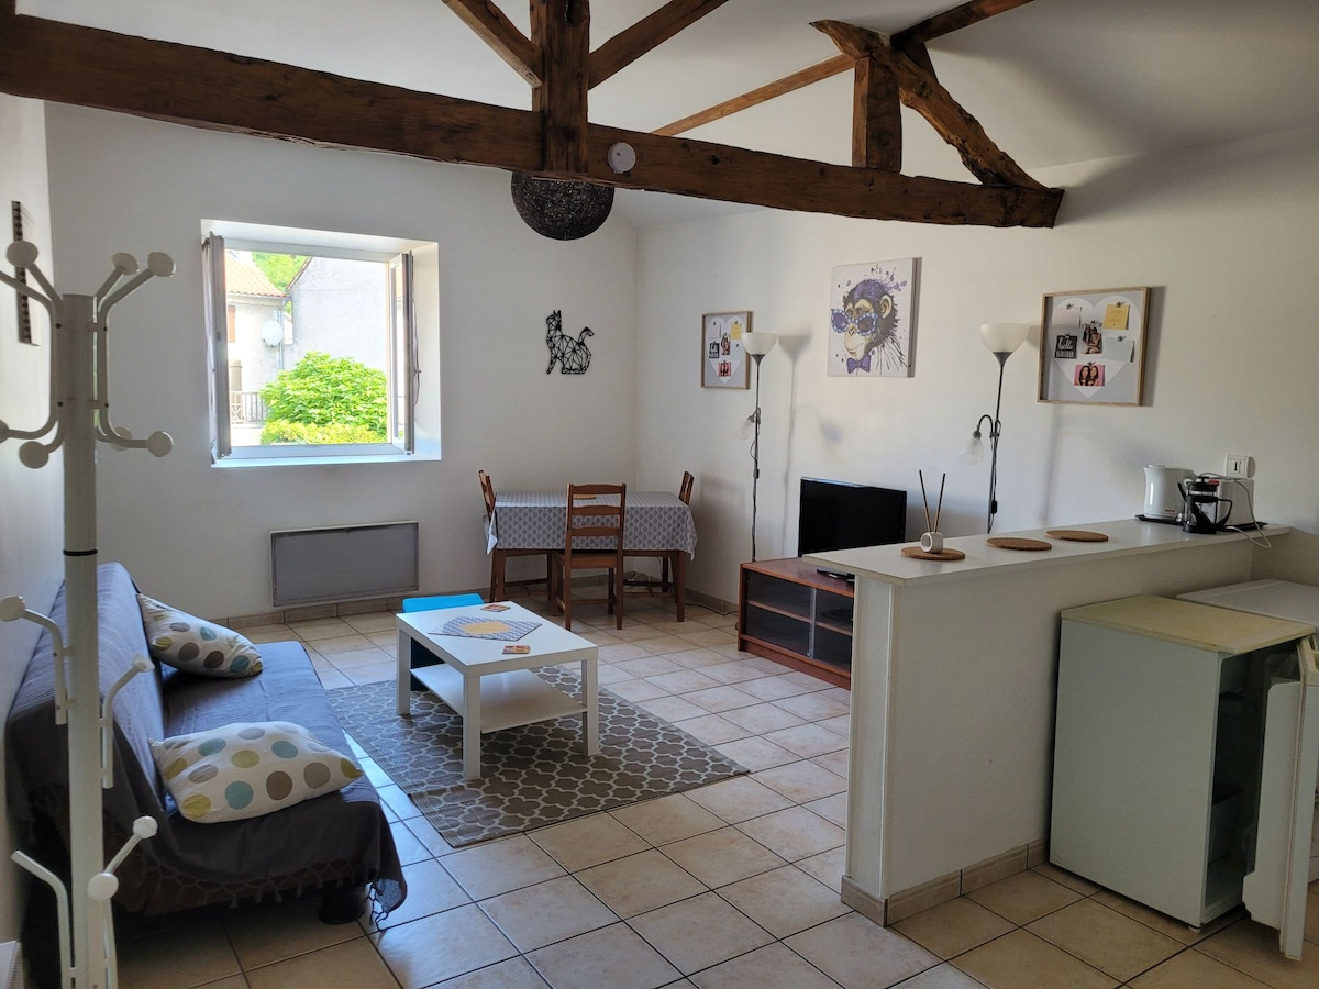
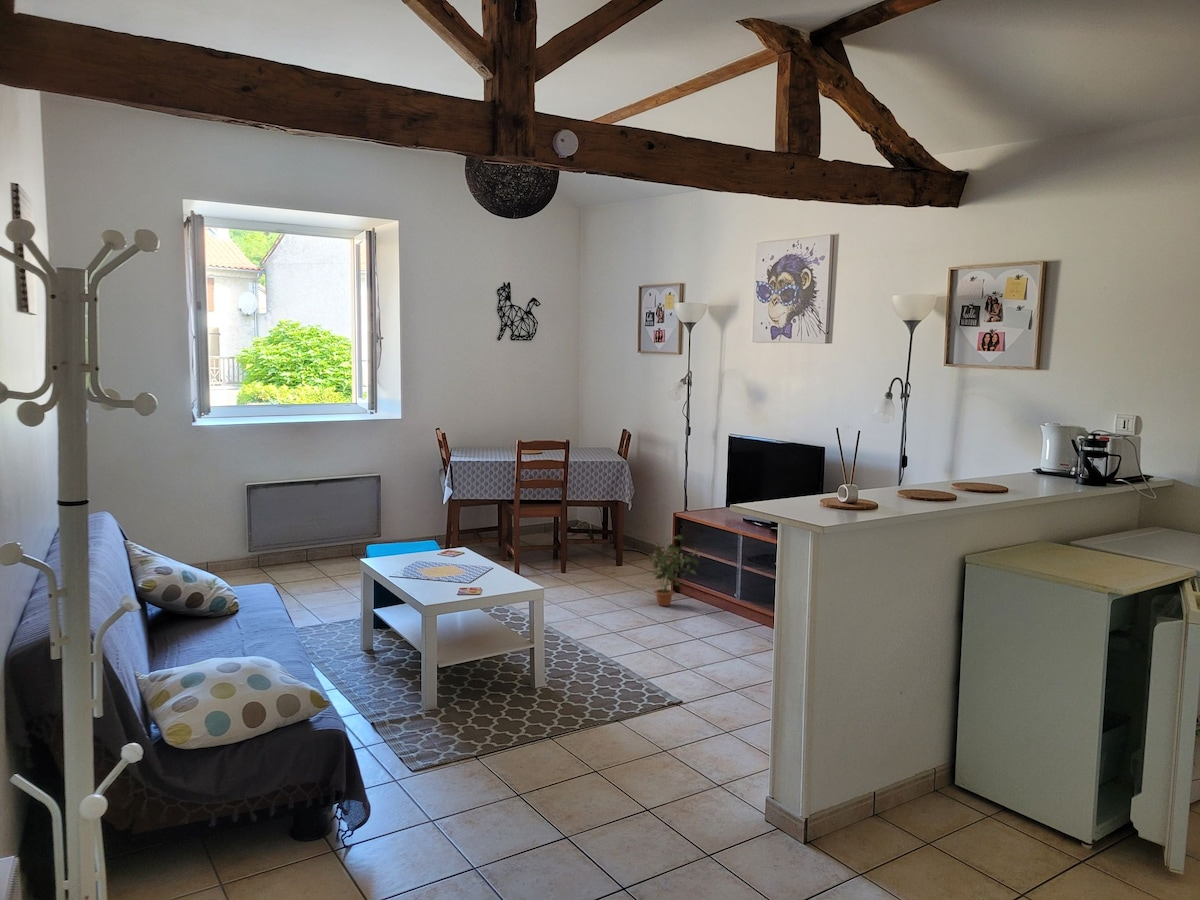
+ potted plant (665, 570)
